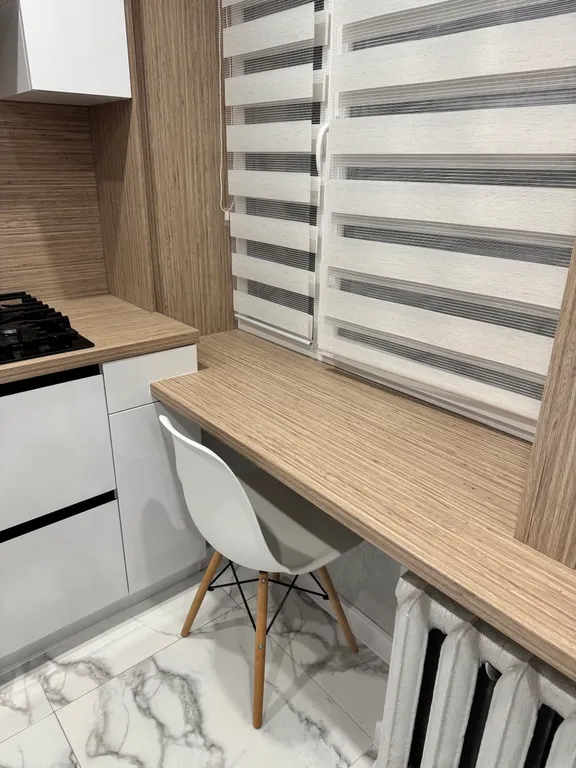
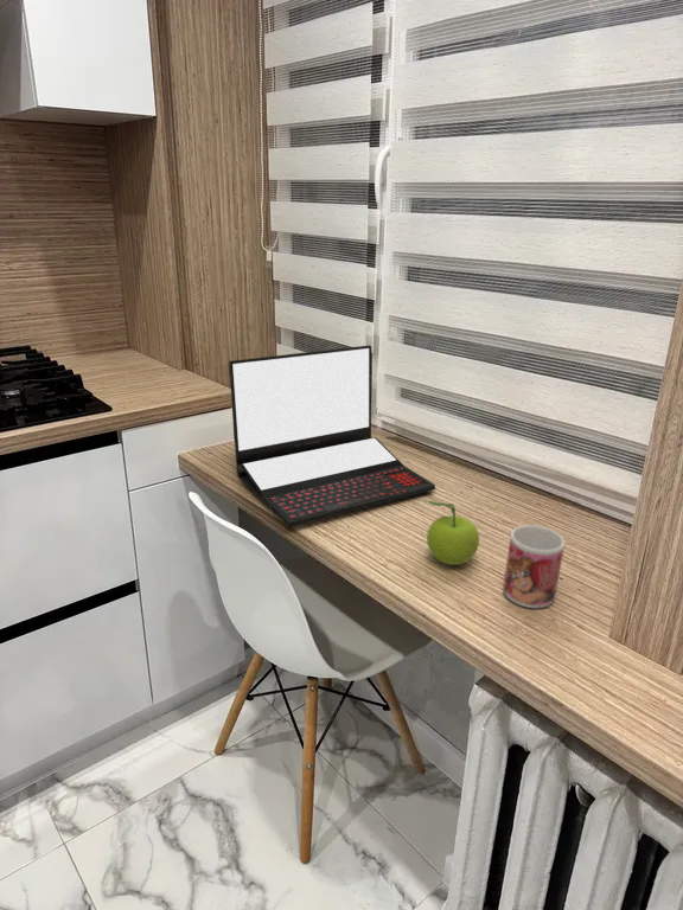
+ laptop (333, 427)
+ fruit (447, 530)
+ mug (541, 562)
